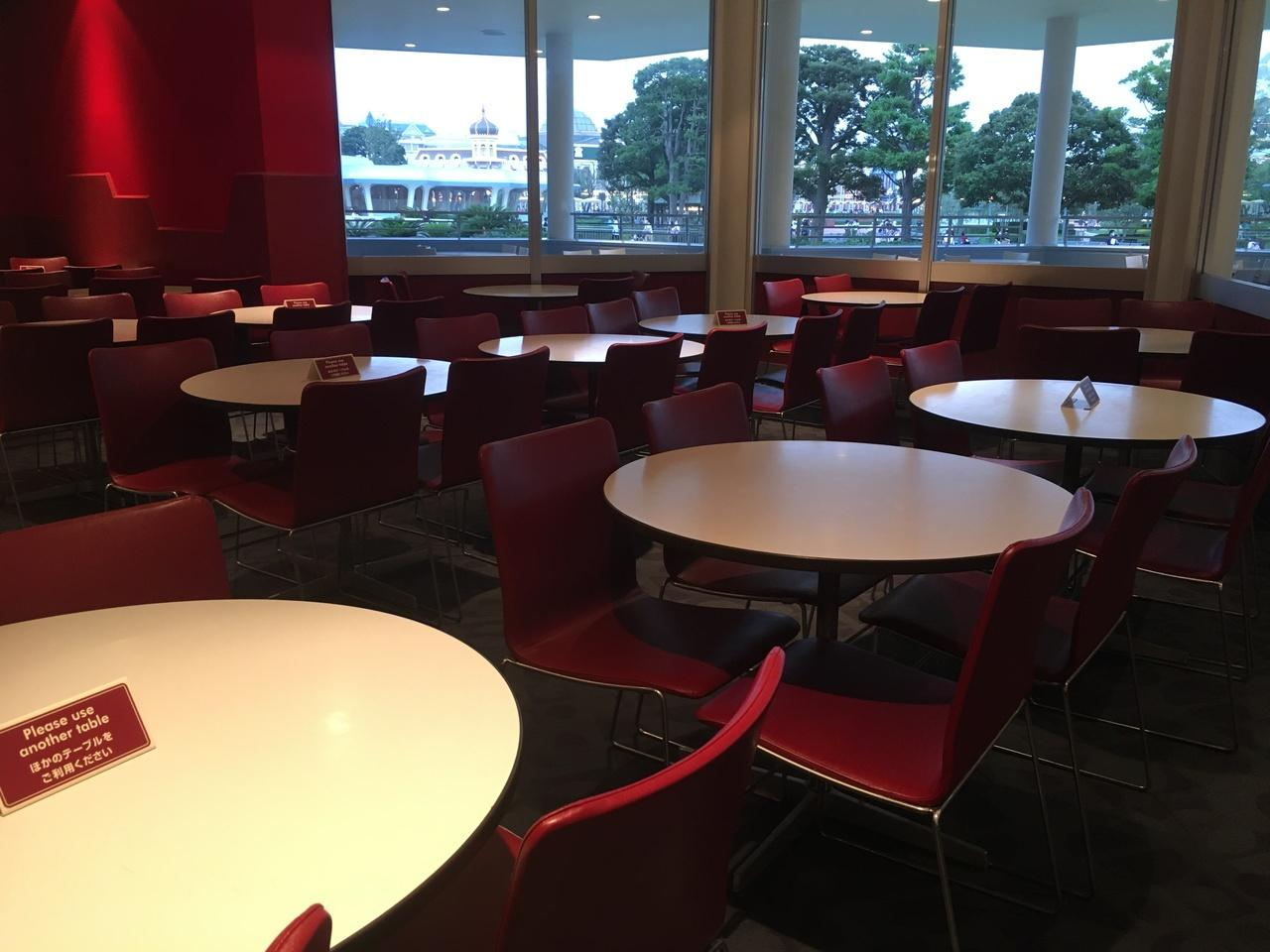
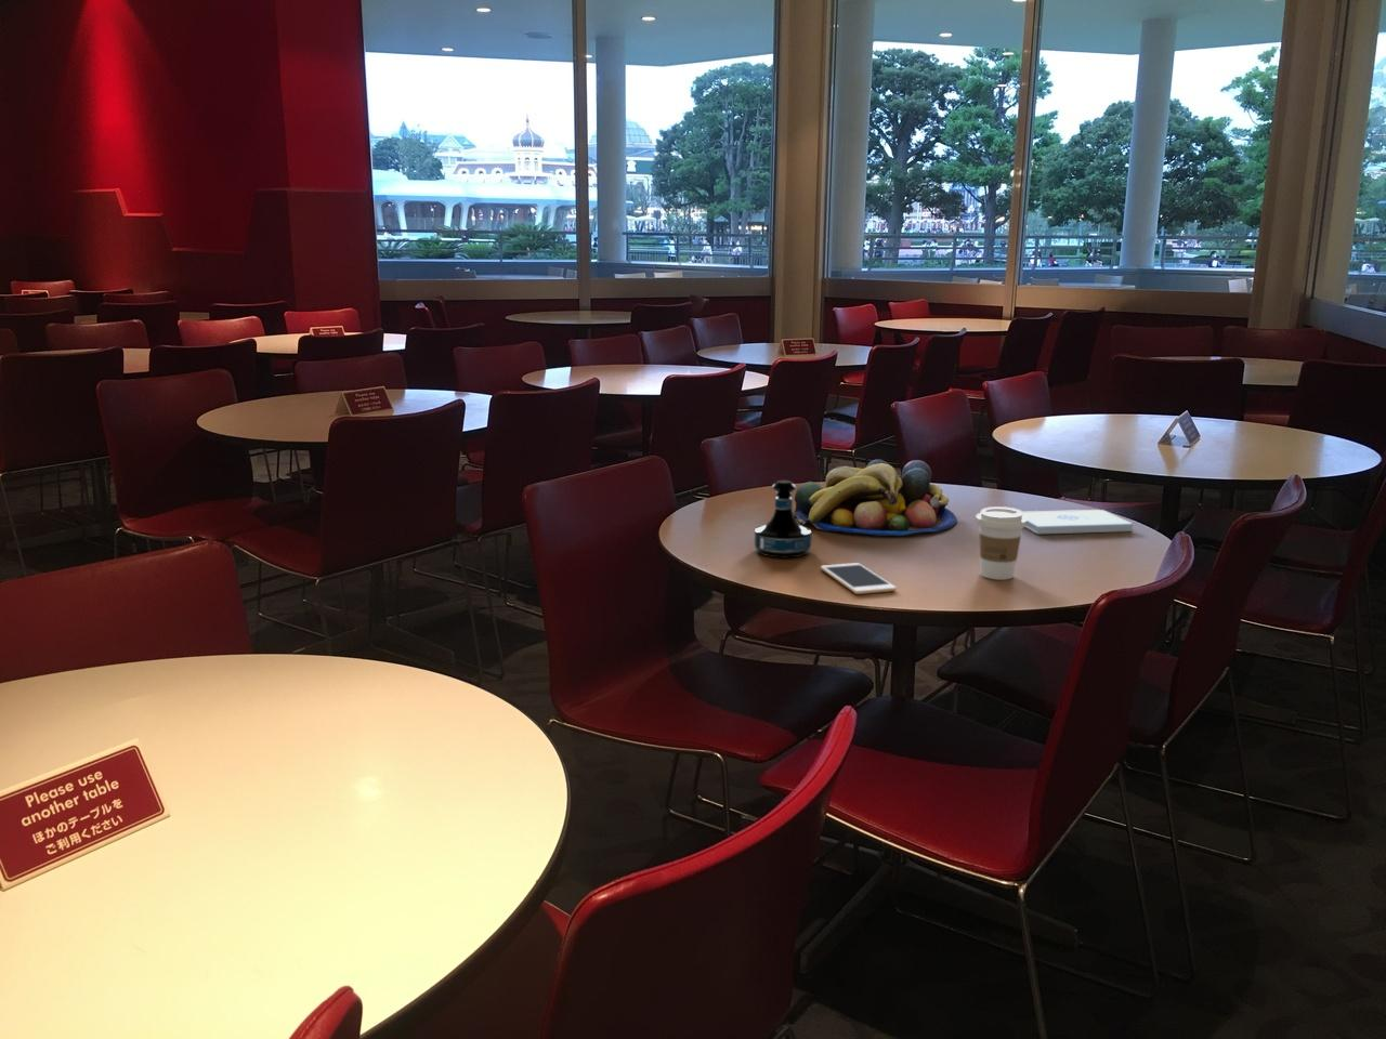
+ notepad (1070, 521)
+ coffee cup (999, 542)
+ fruit bowl (876, 489)
+ tequila bottle (782, 516)
+ cell phone (857, 577)
